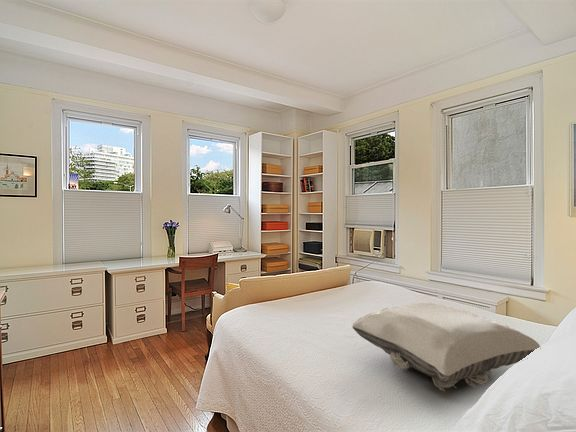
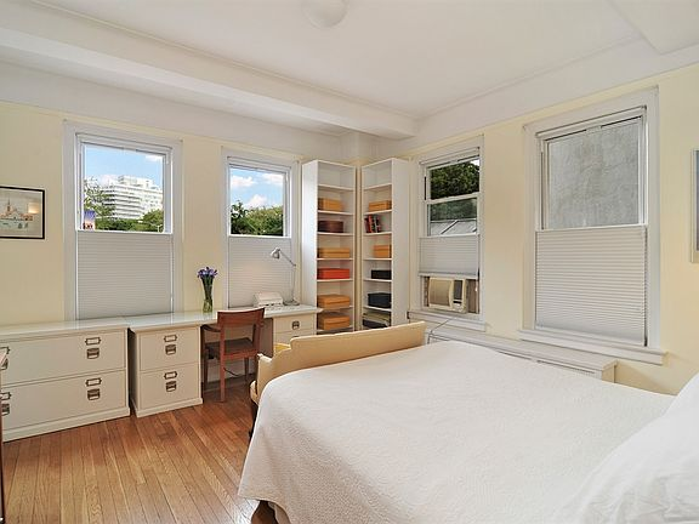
- pillow (437, 338)
